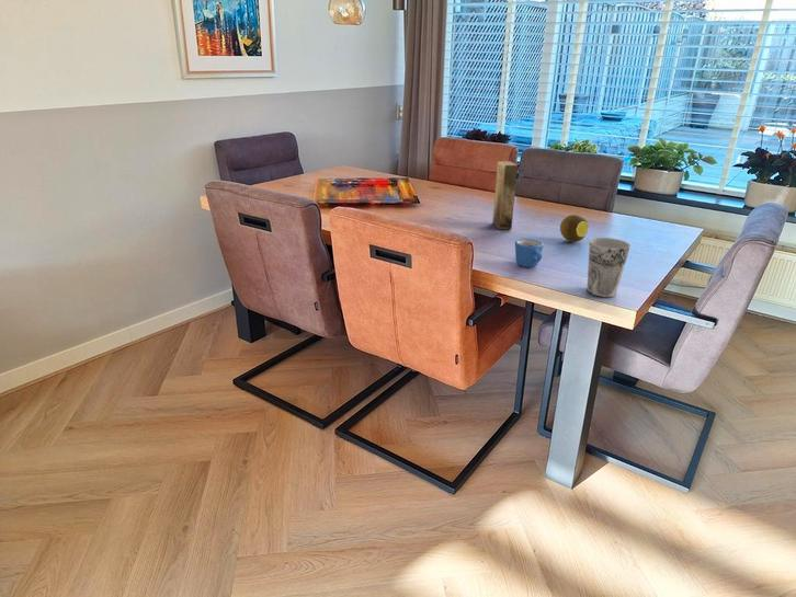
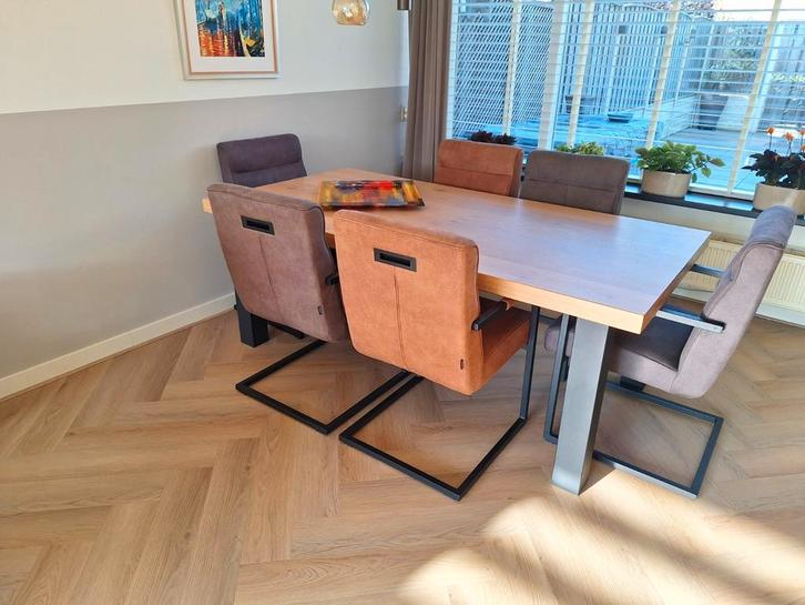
- box (504, 195)
- cup (605, 267)
- mug (530, 255)
- fruit (573, 228)
